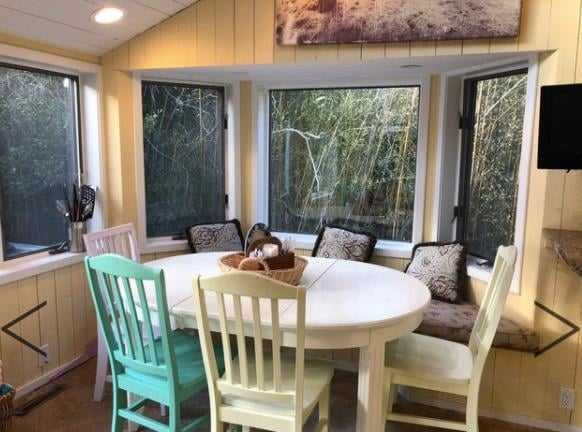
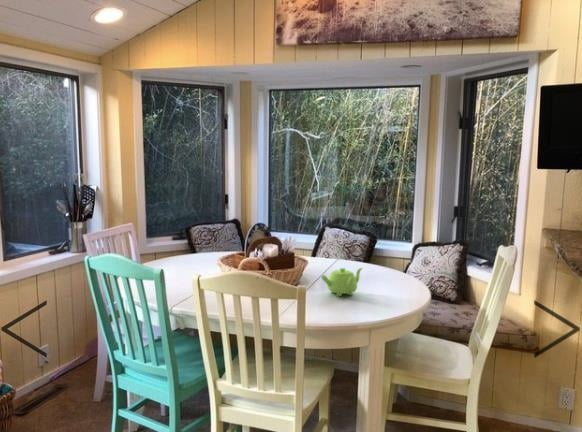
+ teapot (342, 281)
